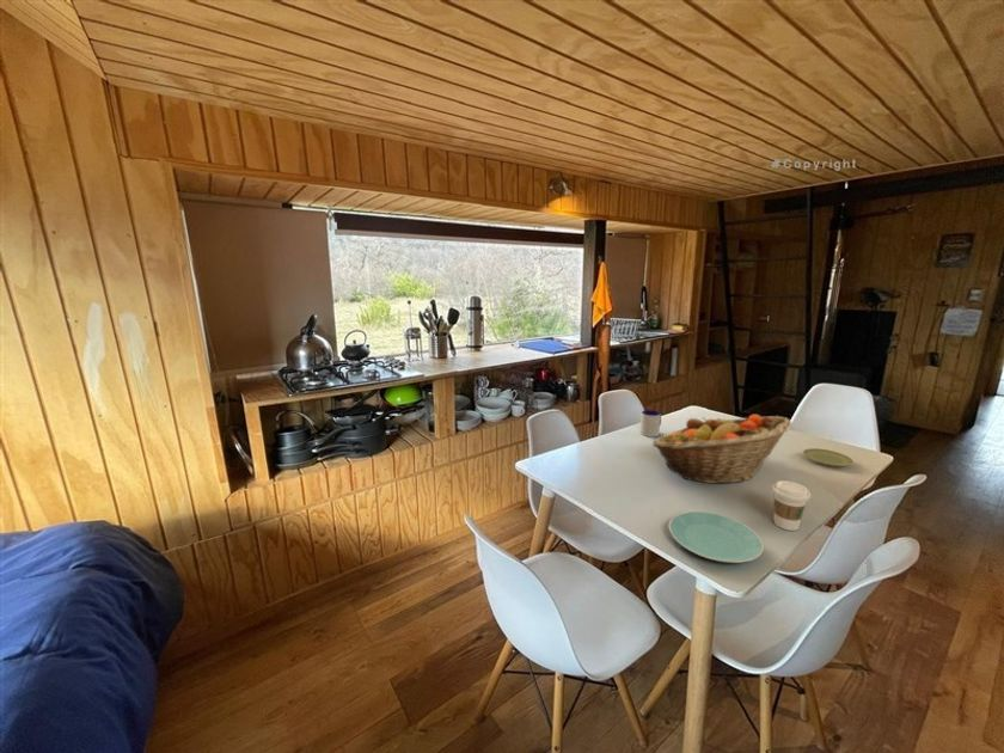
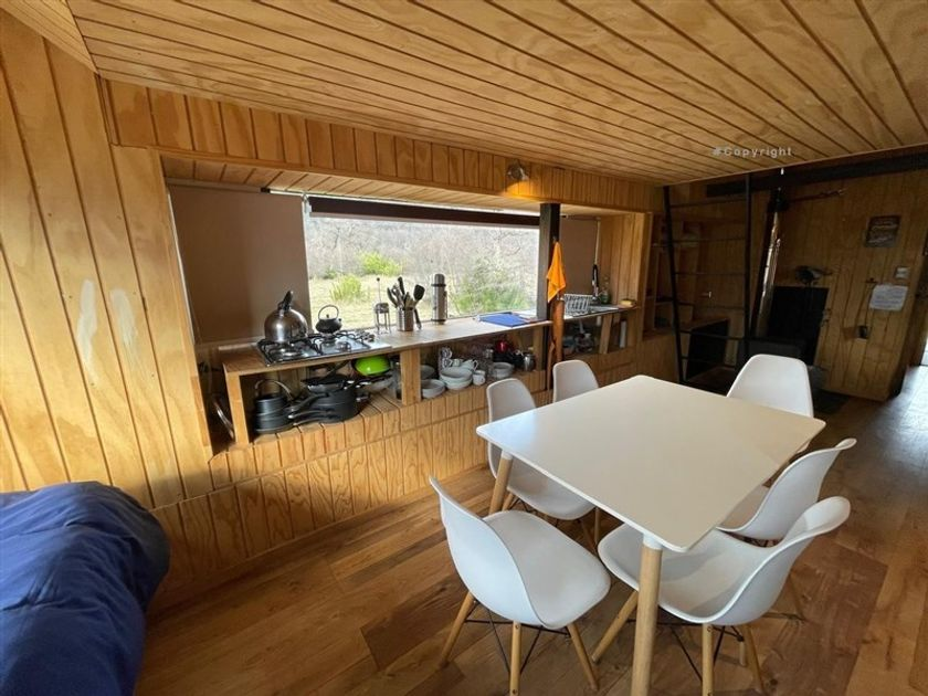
- plate (712, 538)
- fruit basket (718, 441)
- mug (653, 422)
- plate (826, 458)
- coffee cup (788, 506)
